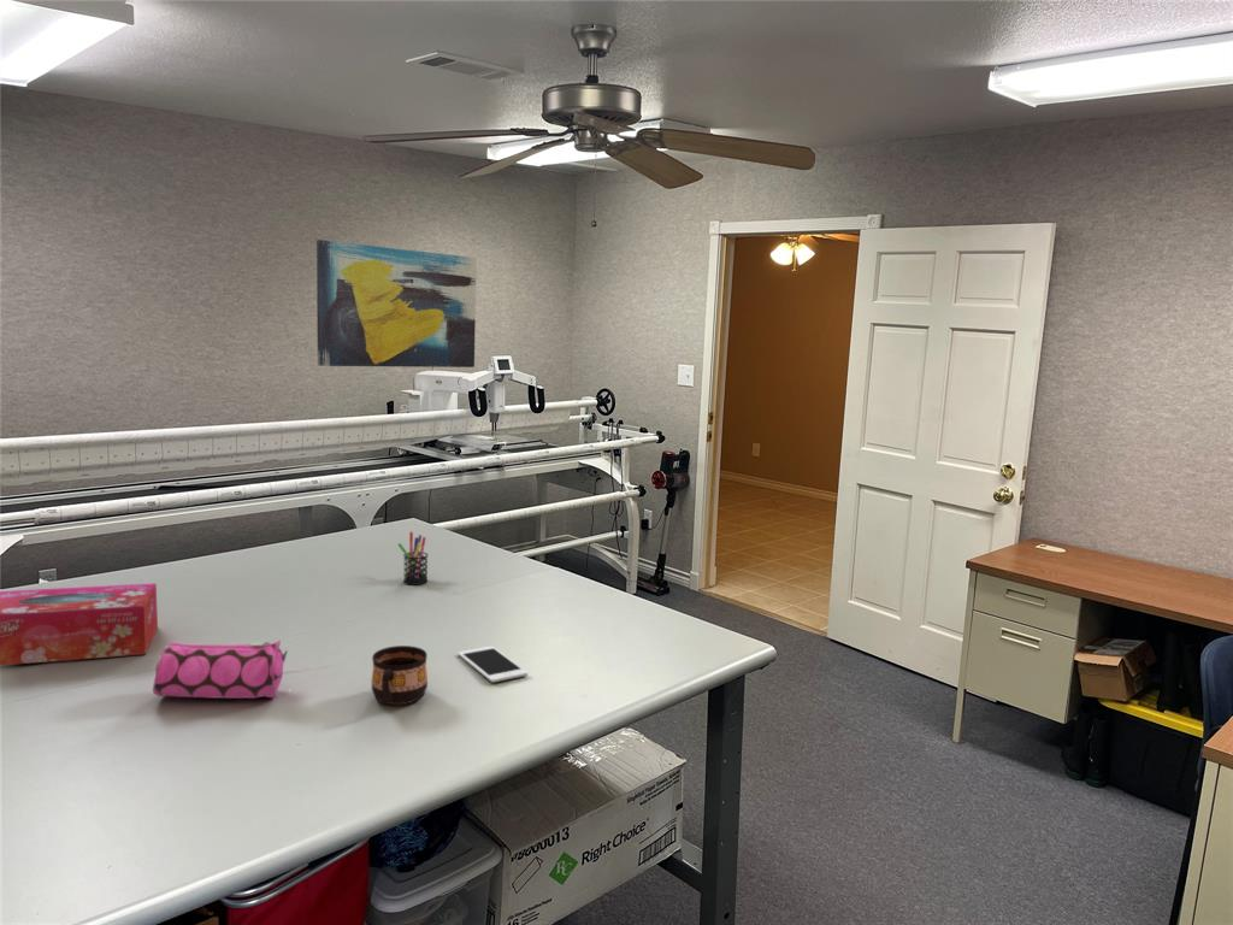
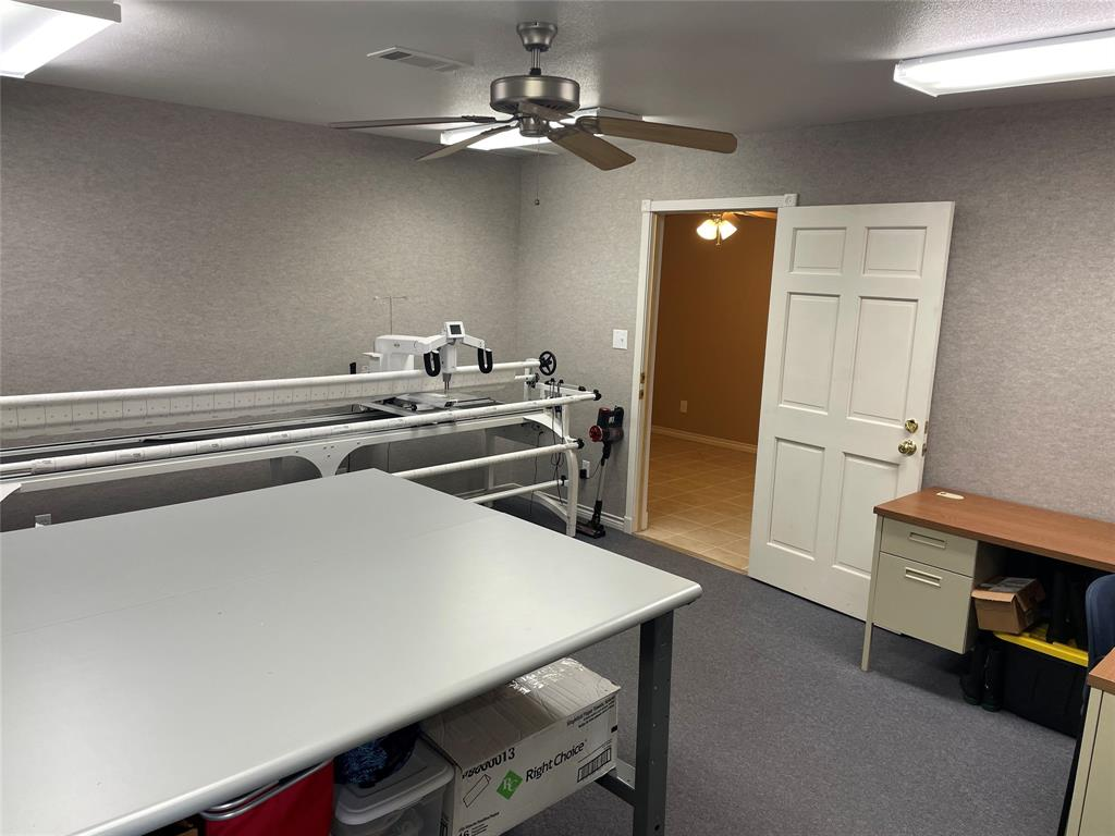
- pen holder (412, 558)
- pencil case (219, 667)
- tissue box (69, 623)
- cup (396, 676)
- wall art (401, 308)
- cell phone (491, 662)
